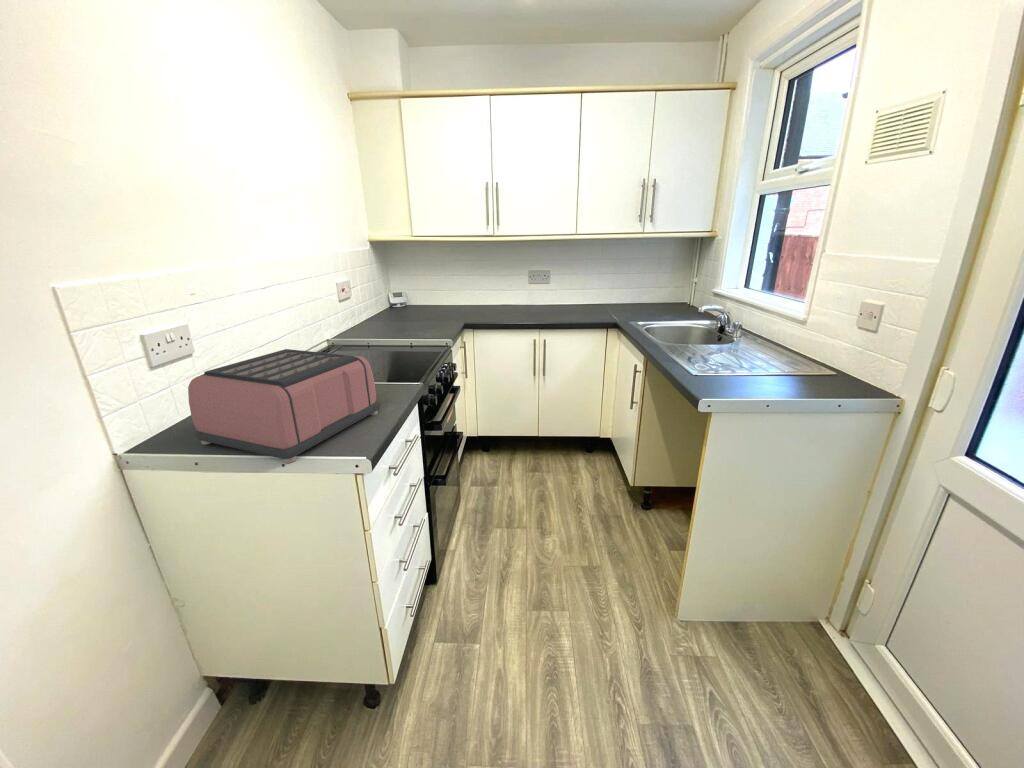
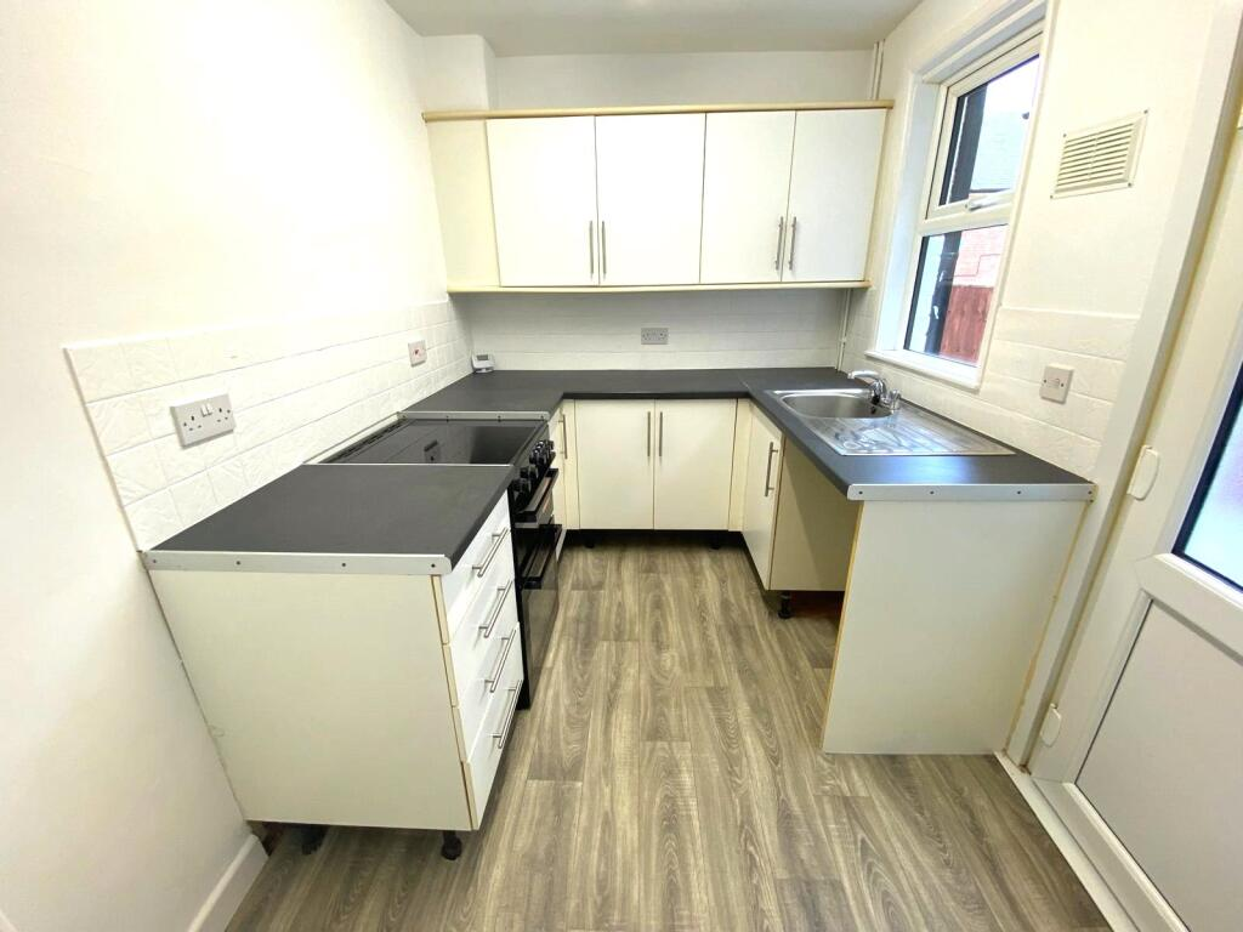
- toaster (295, 393)
